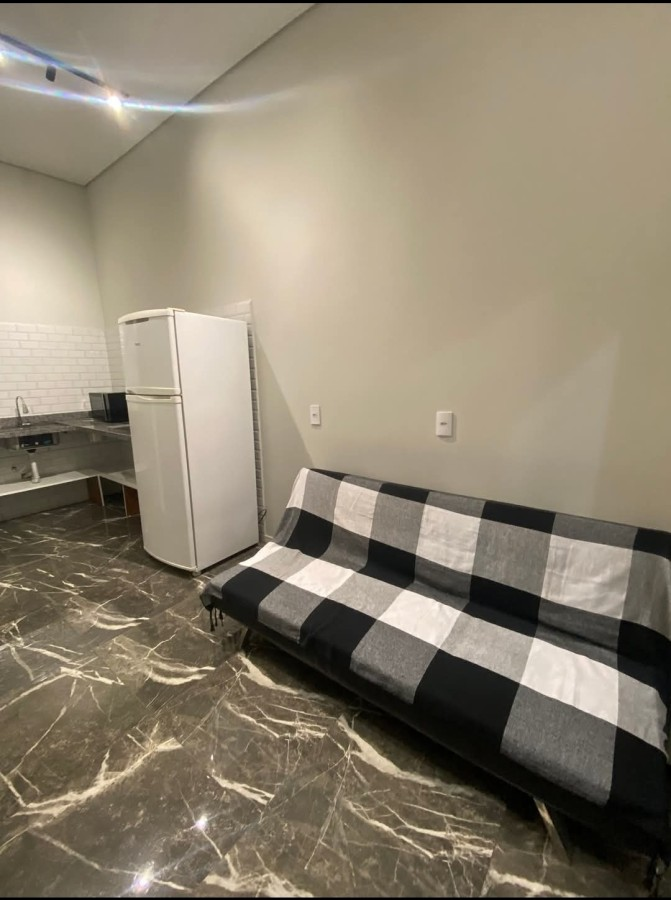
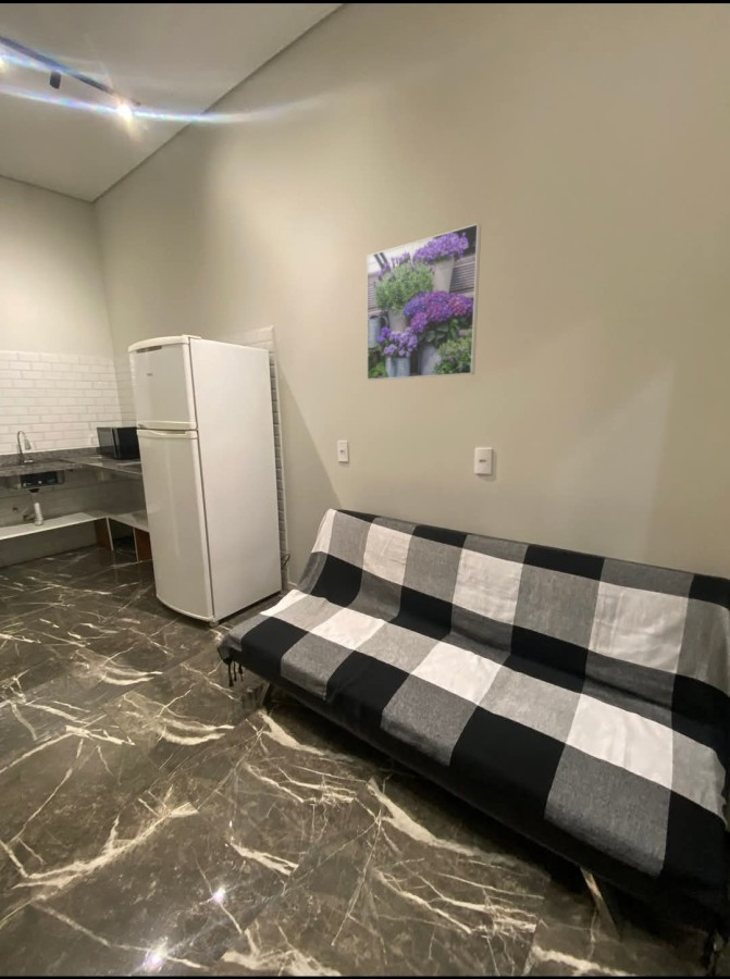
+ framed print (417, 311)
